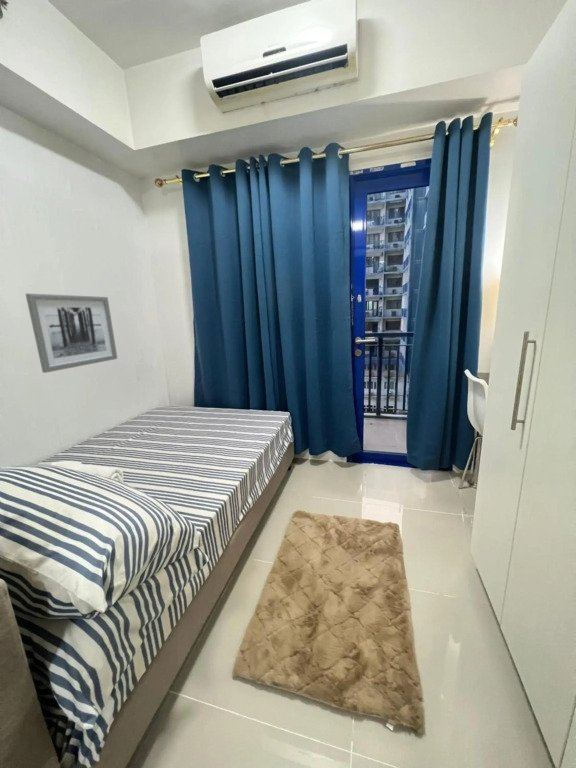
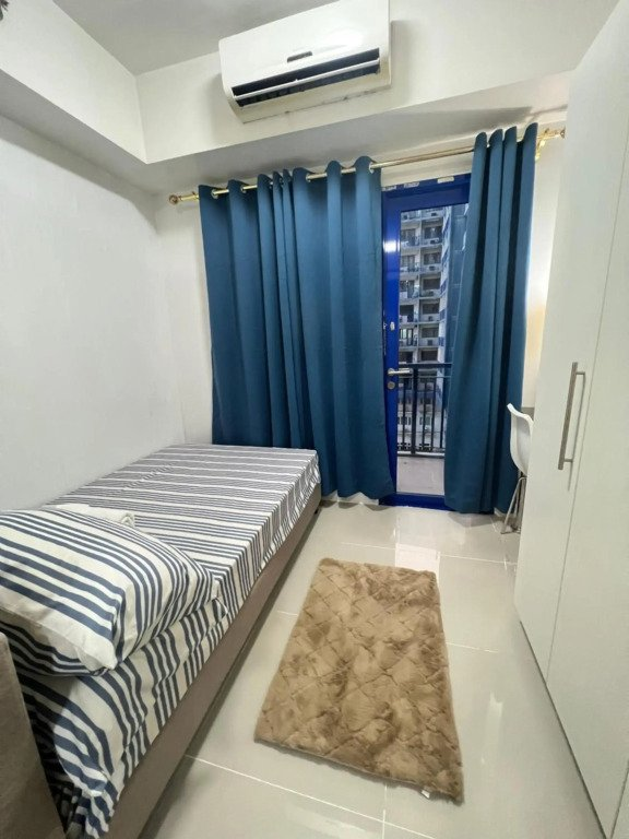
- wall art (78, 331)
